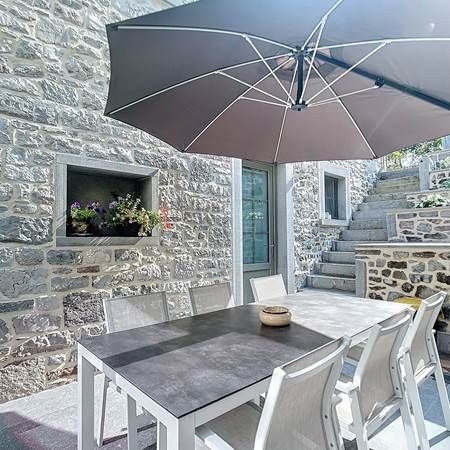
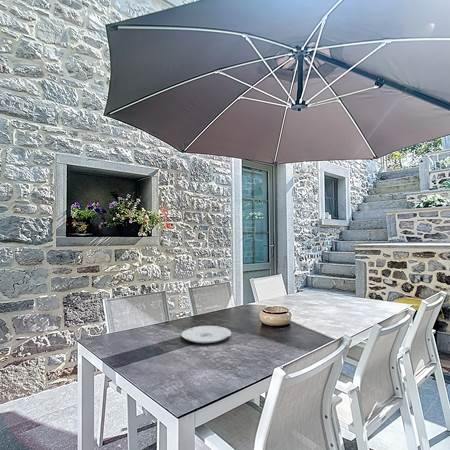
+ plate (206, 335)
